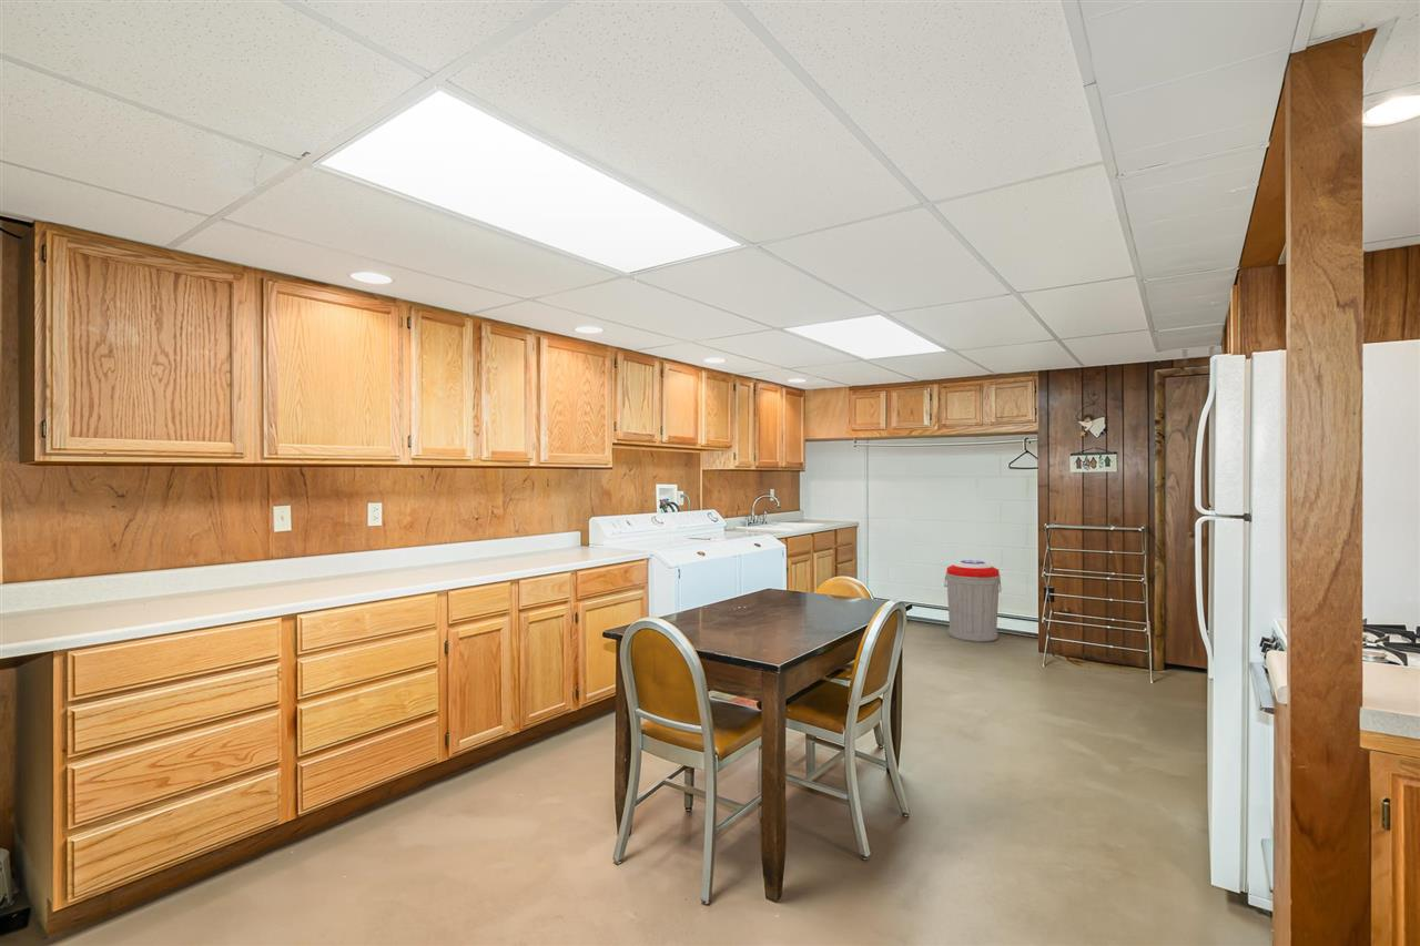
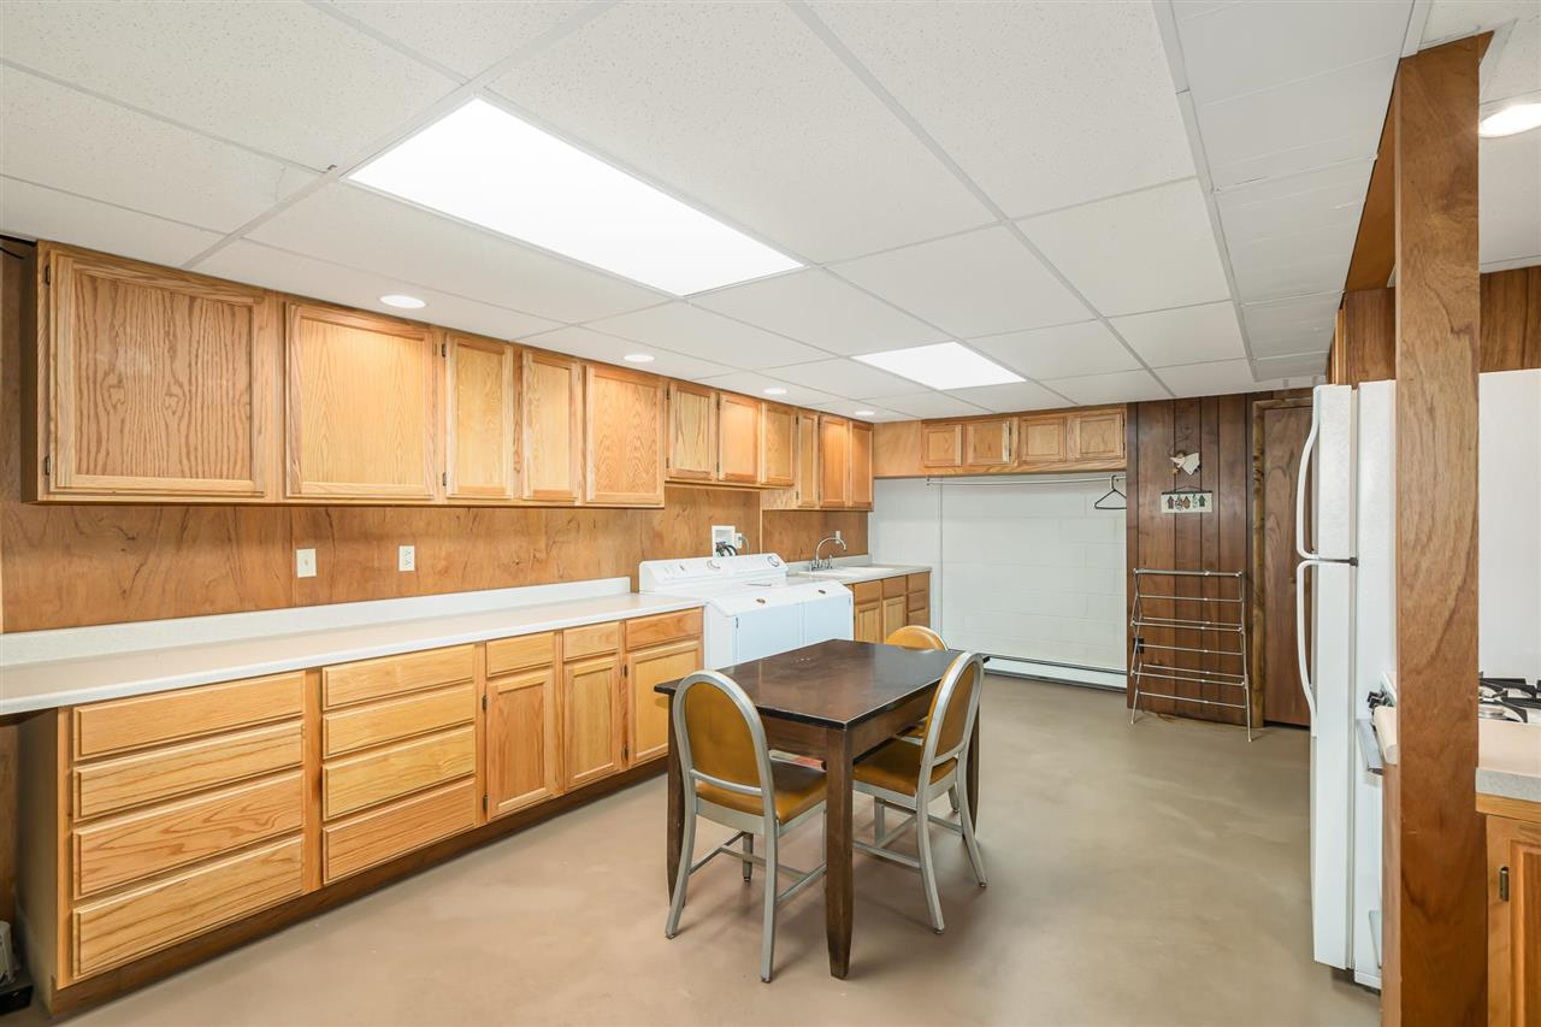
- trash can (972, 598)
